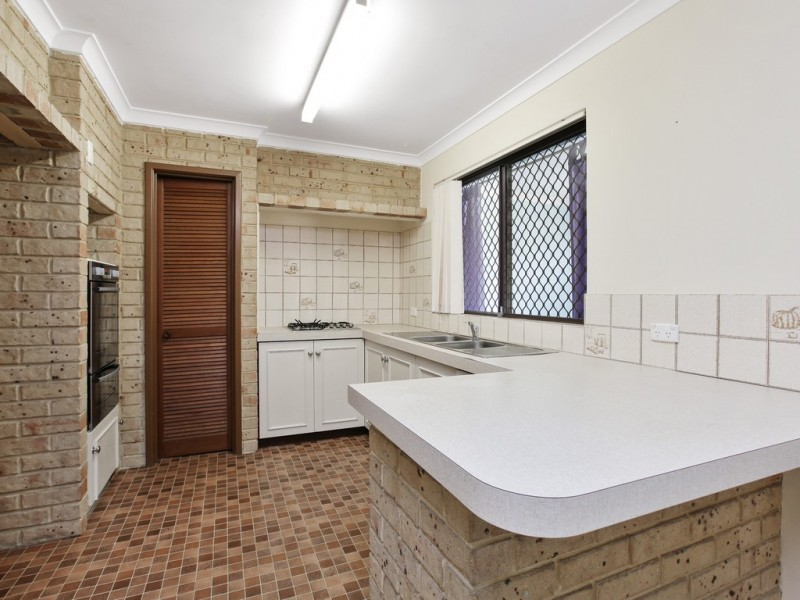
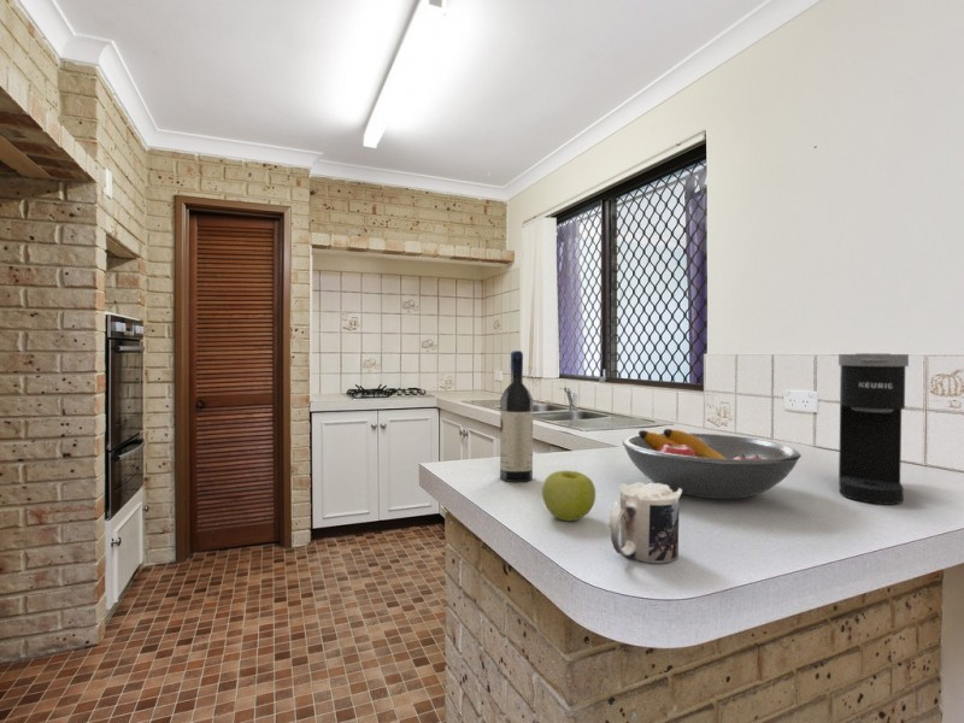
+ coffee maker (869, 421)
+ mug (639, 521)
+ wine bottle (516, 413)
+ fruit bowl (705, 462)
+ apple (568, 495)
